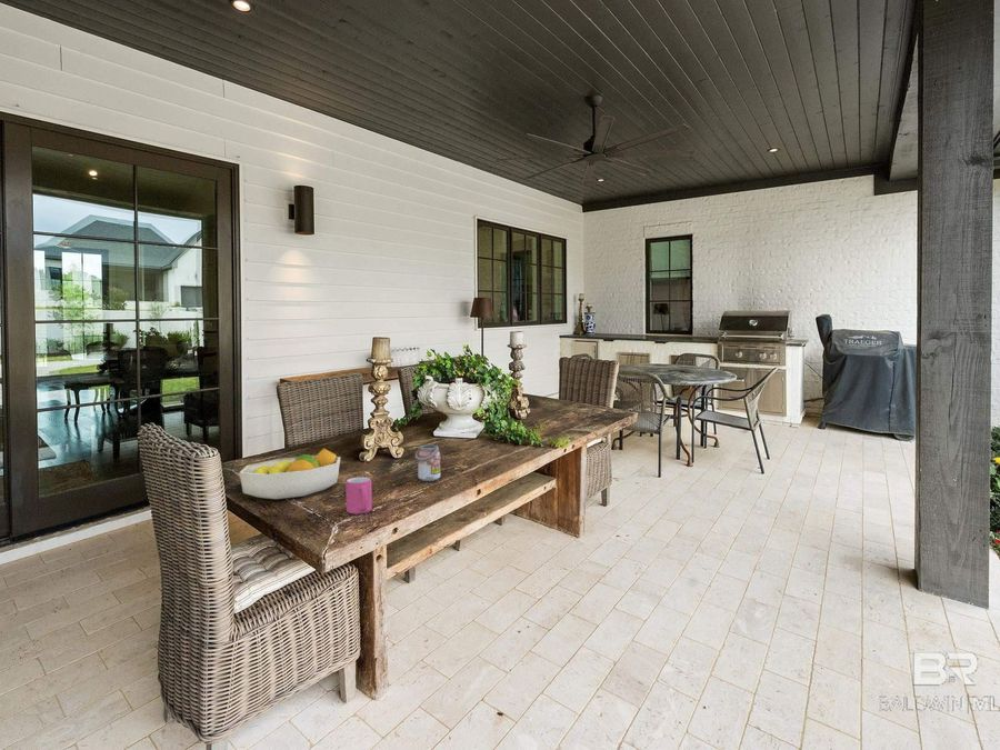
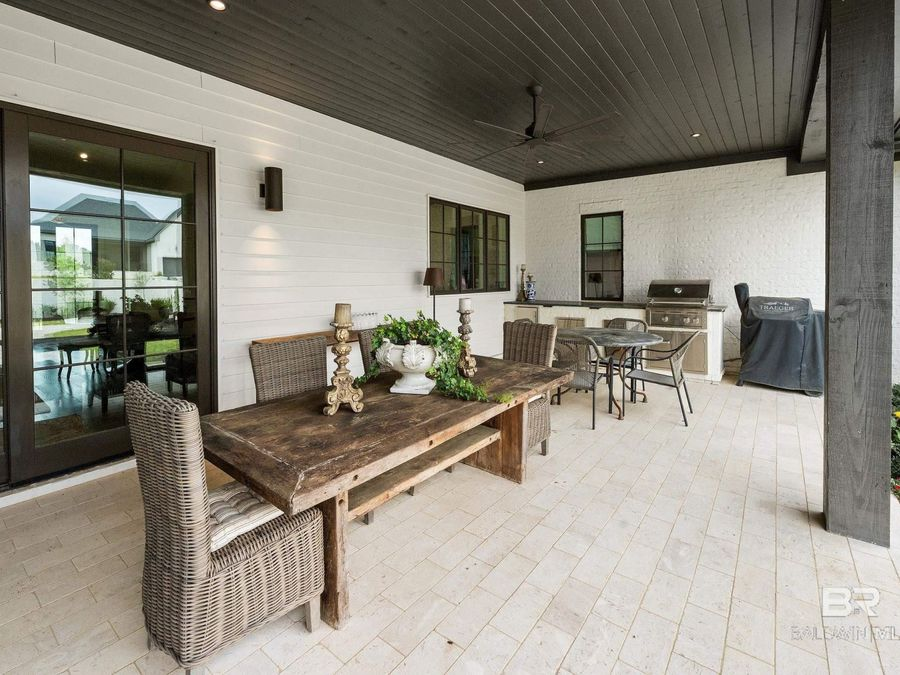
- fruit bowl (293, 471)
- beverage can (428, 462)
- mug (360, 497)
